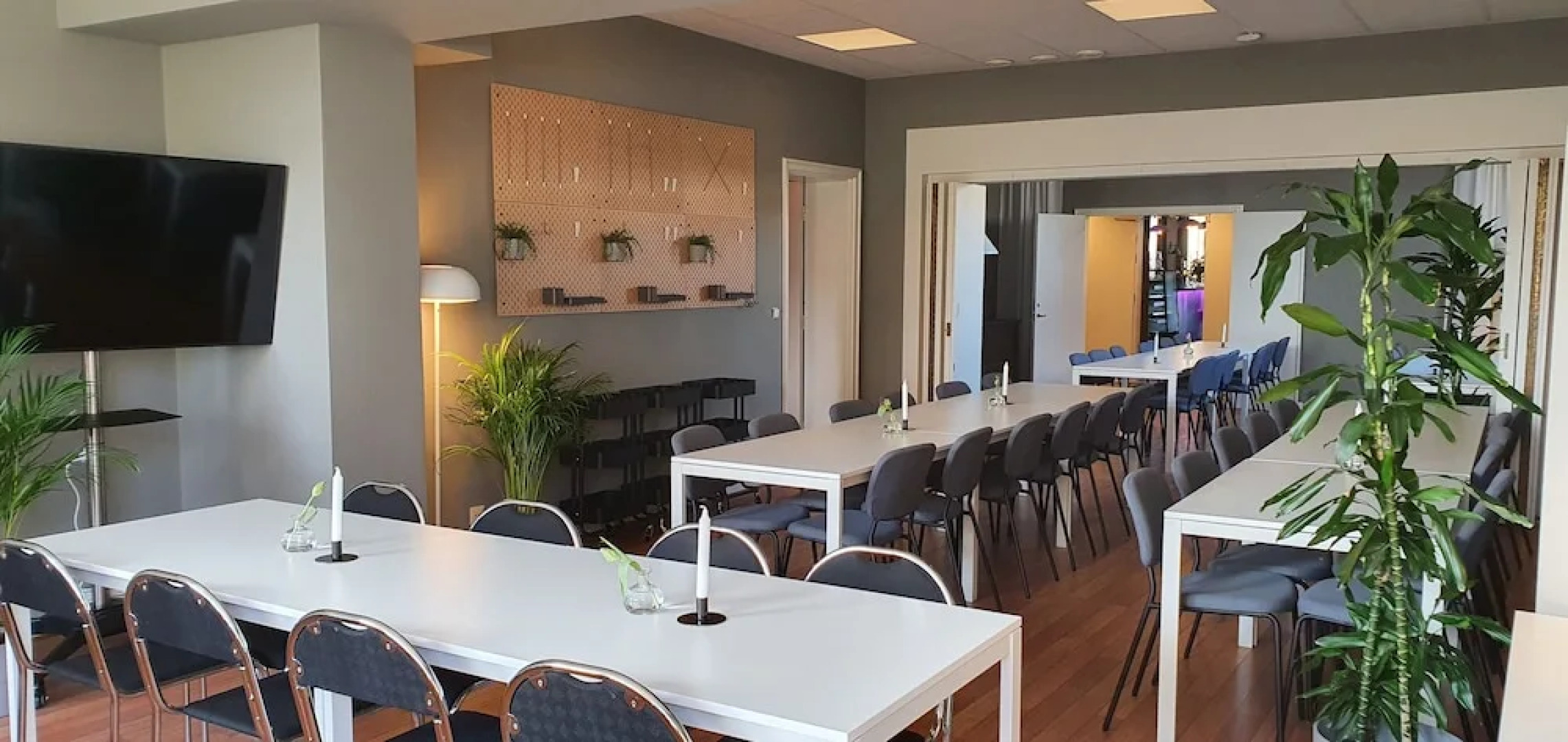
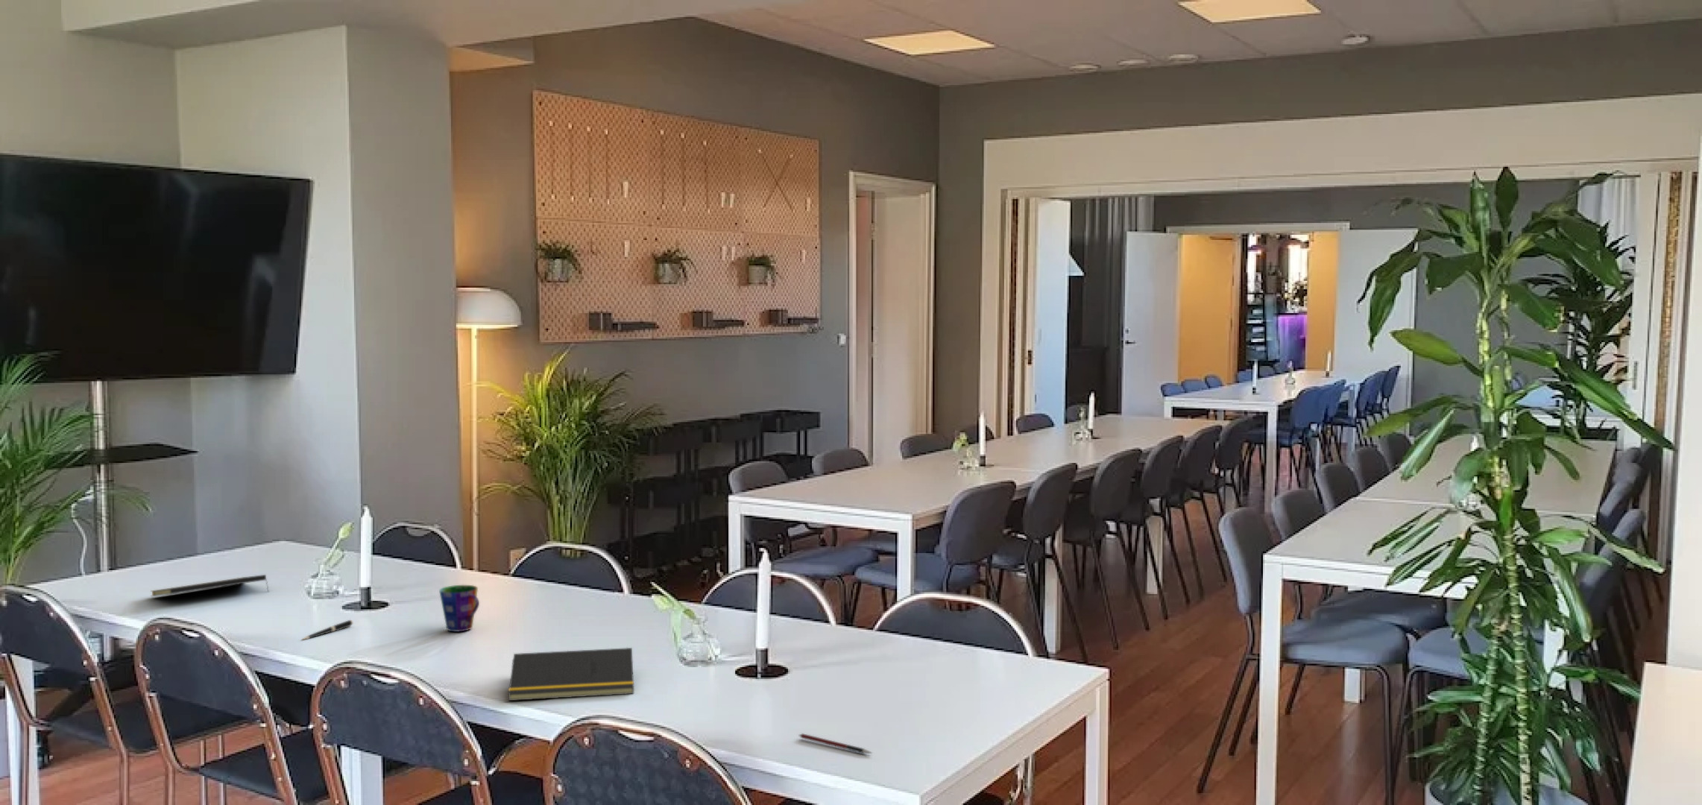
+ notepad (572, 673)
+ cup (462, 610)
+ notepad (208, 585)
+ pen (327, 630)
+ pen (835, 744)
